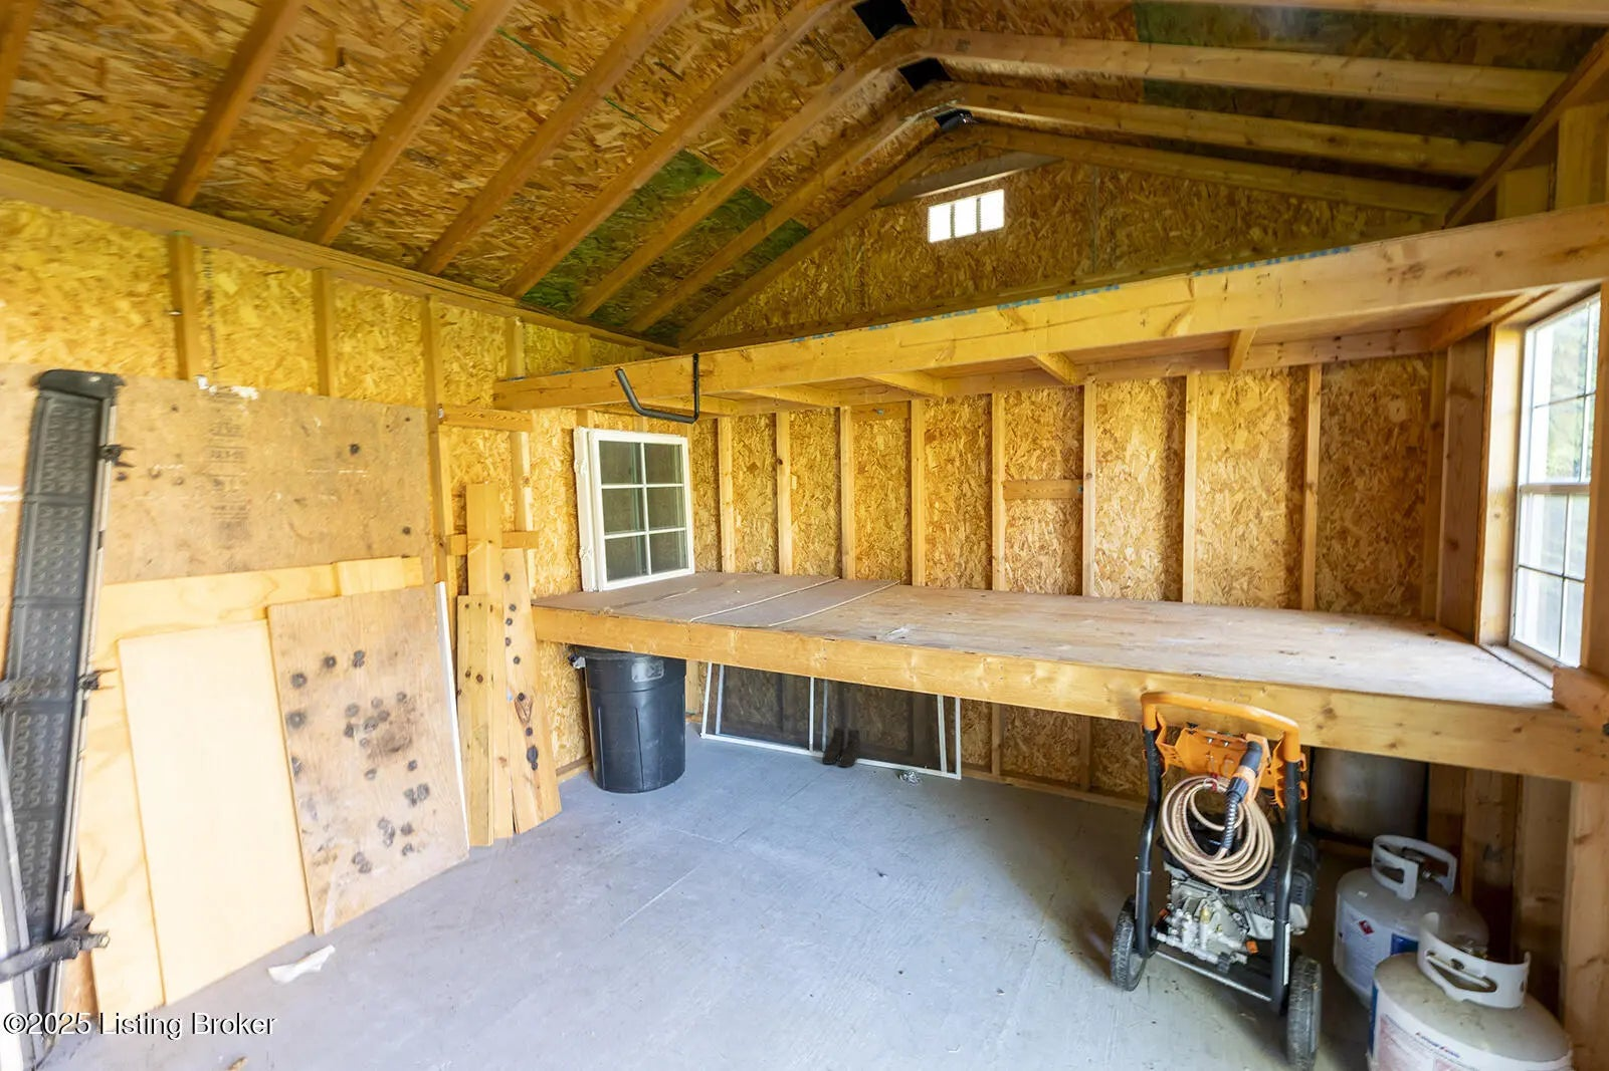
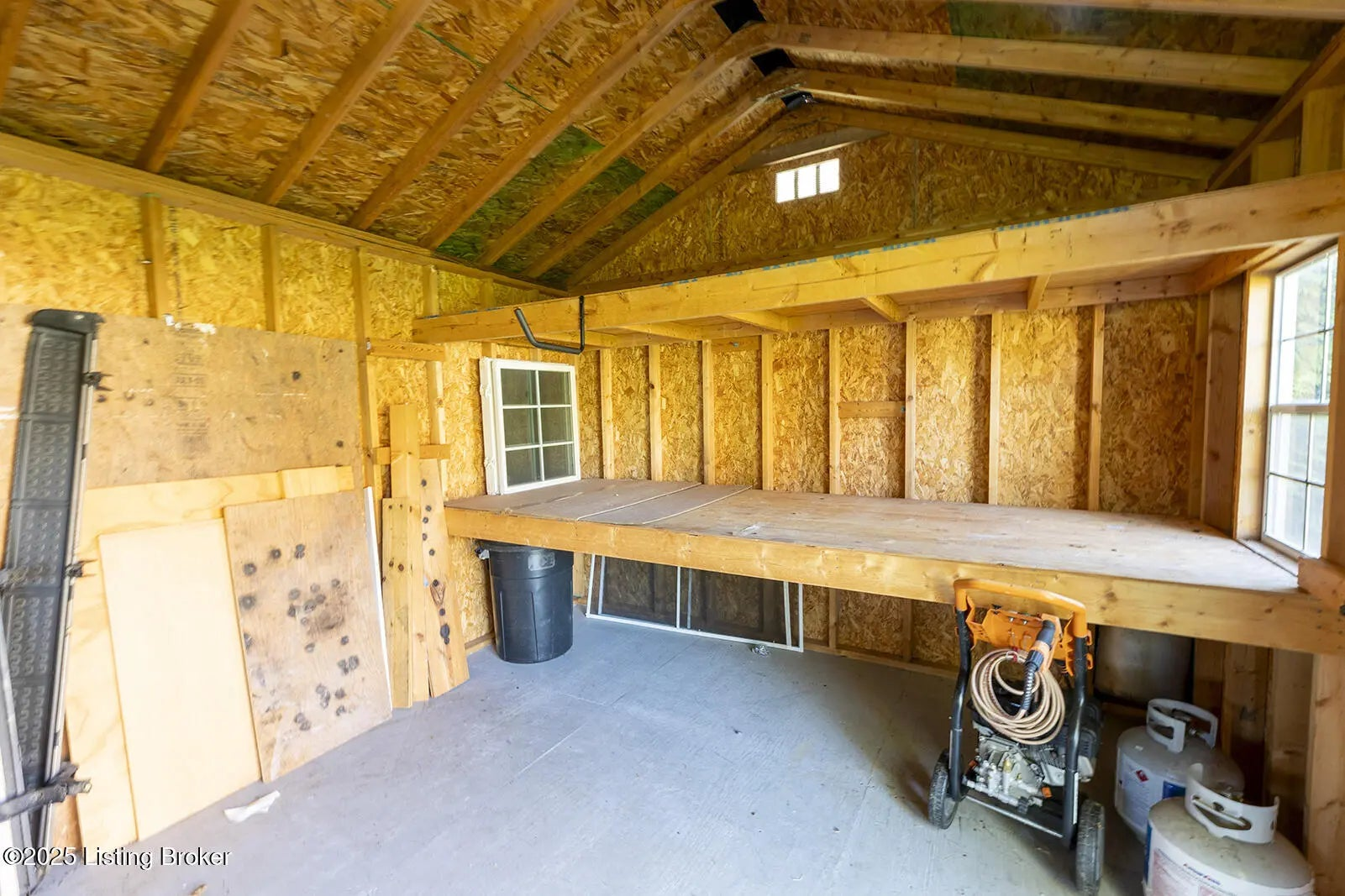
- boots (841, 743)
